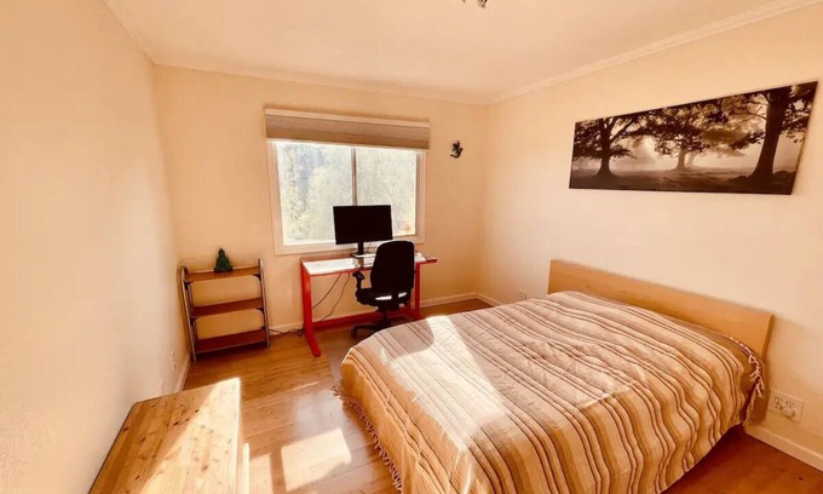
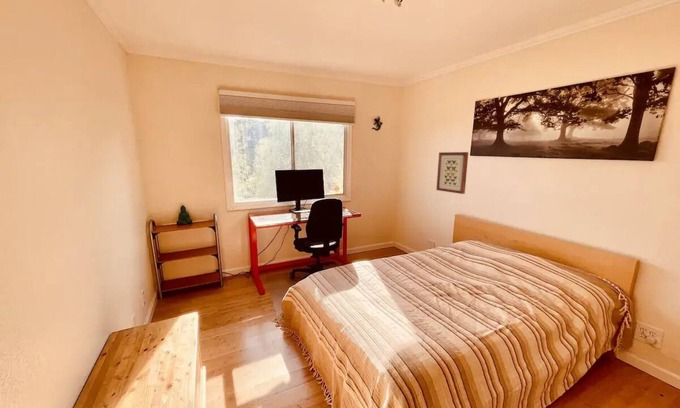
+ wall art (451, 172)
